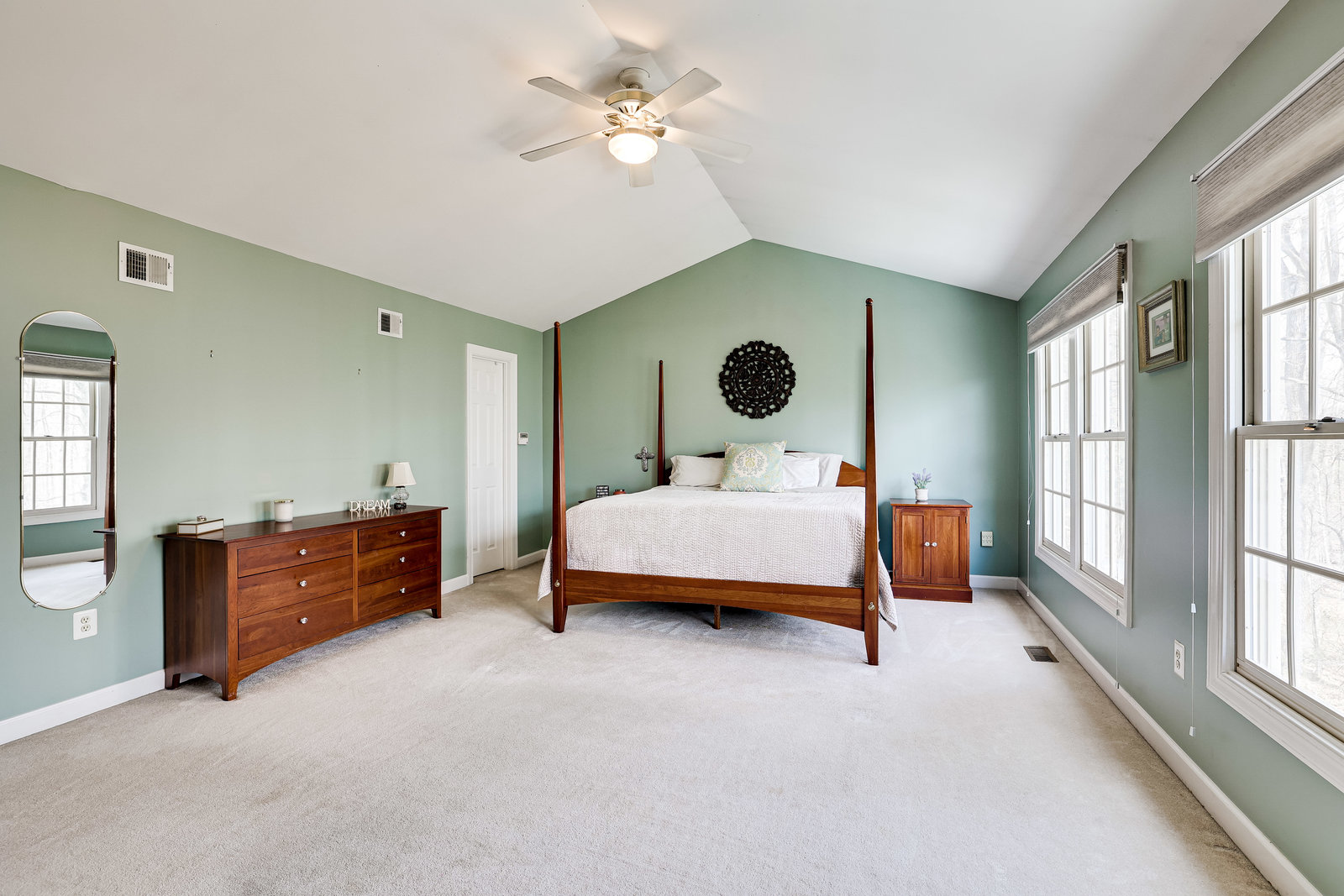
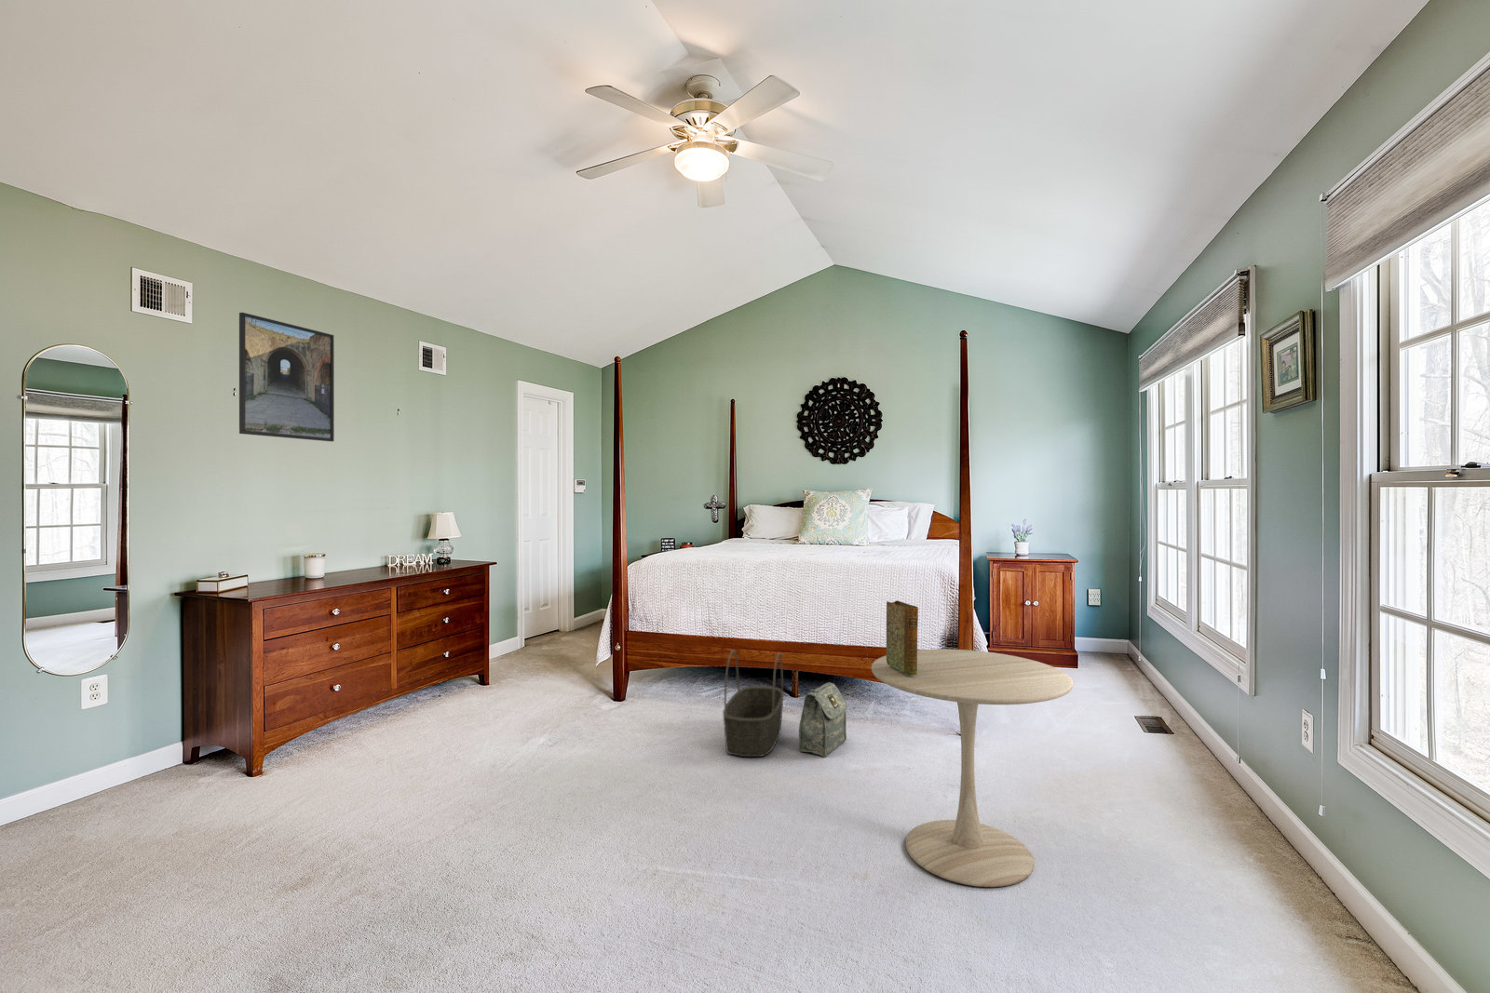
+ book (901, 633)
+ basket (754, 695)
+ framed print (289, 380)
+ bag (824, 716)
+ side table (968, 761)
